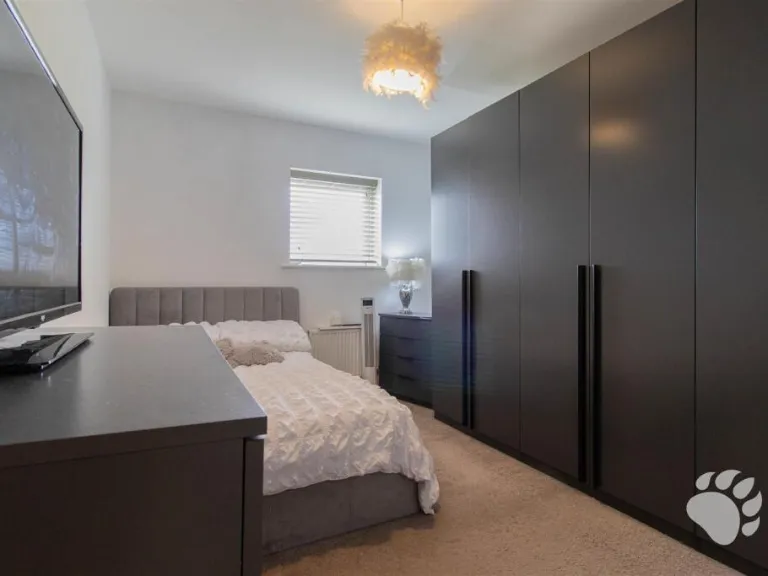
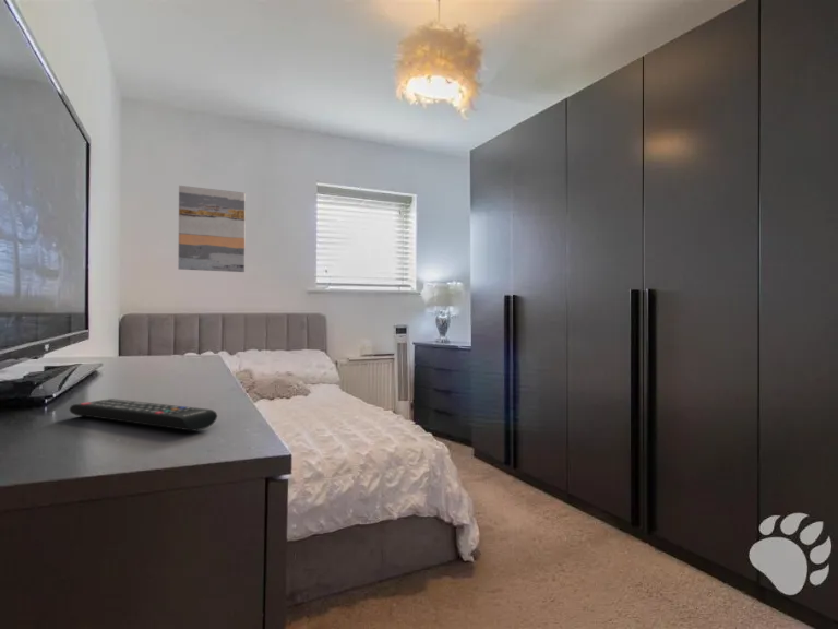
+ remote control (141, 414)
+ wall art (212, 229)
